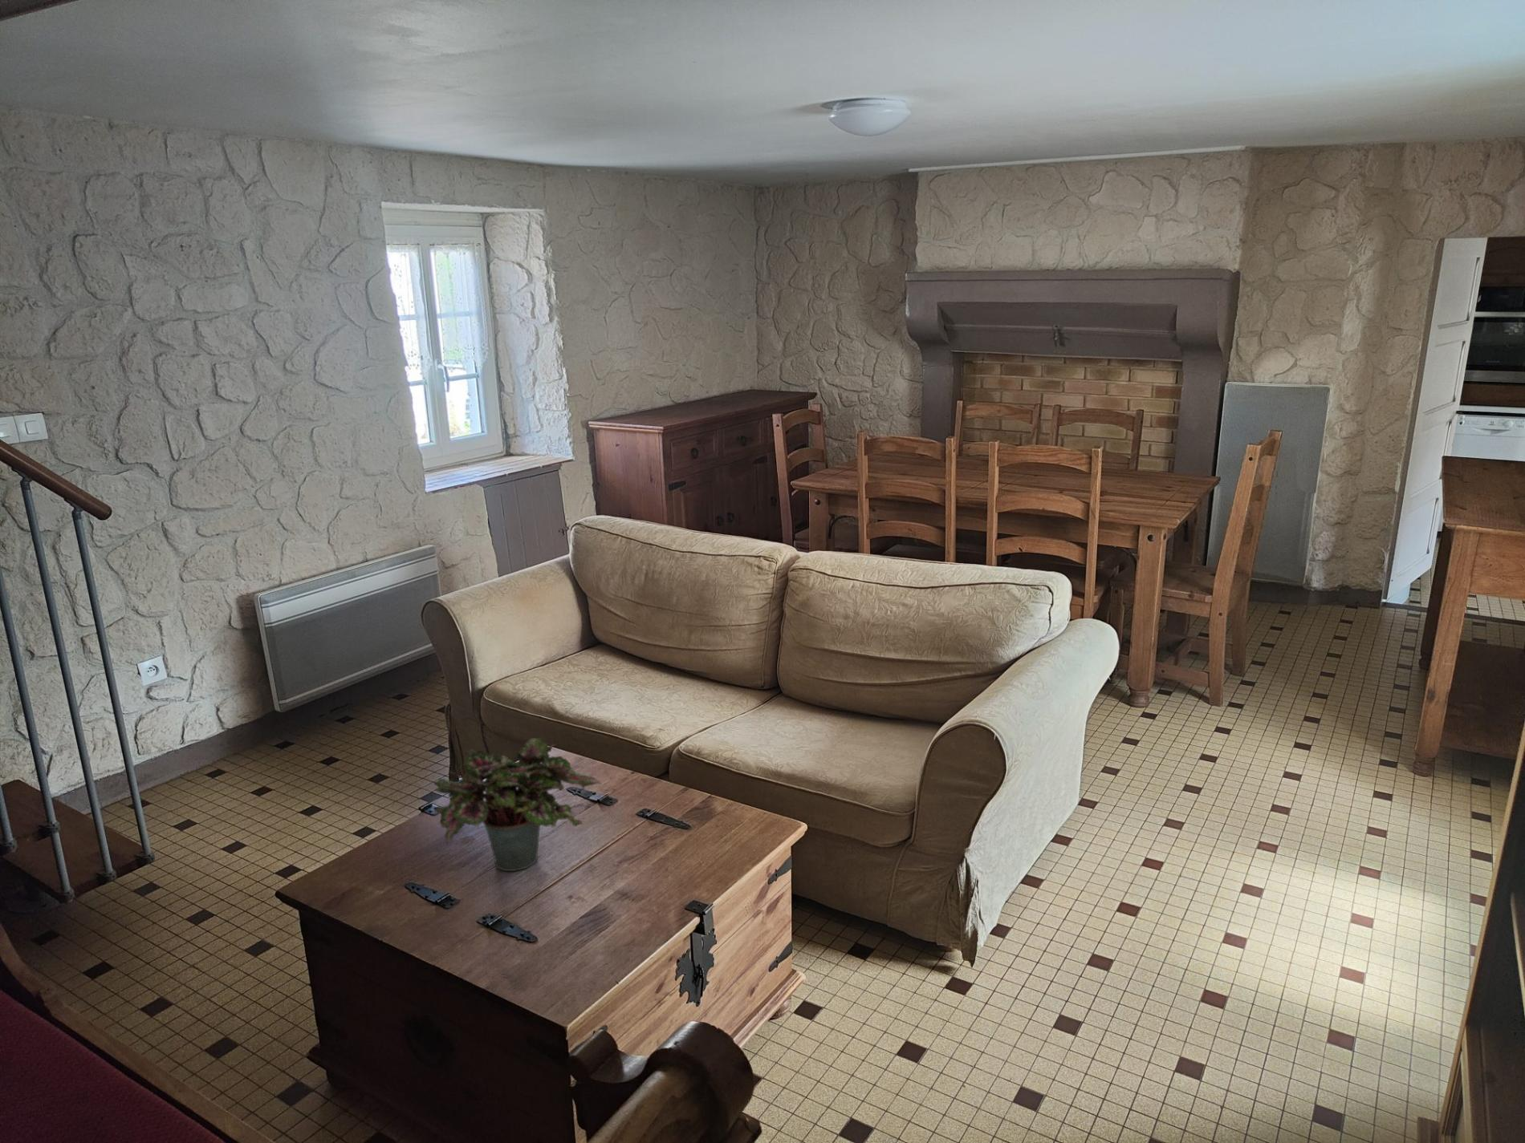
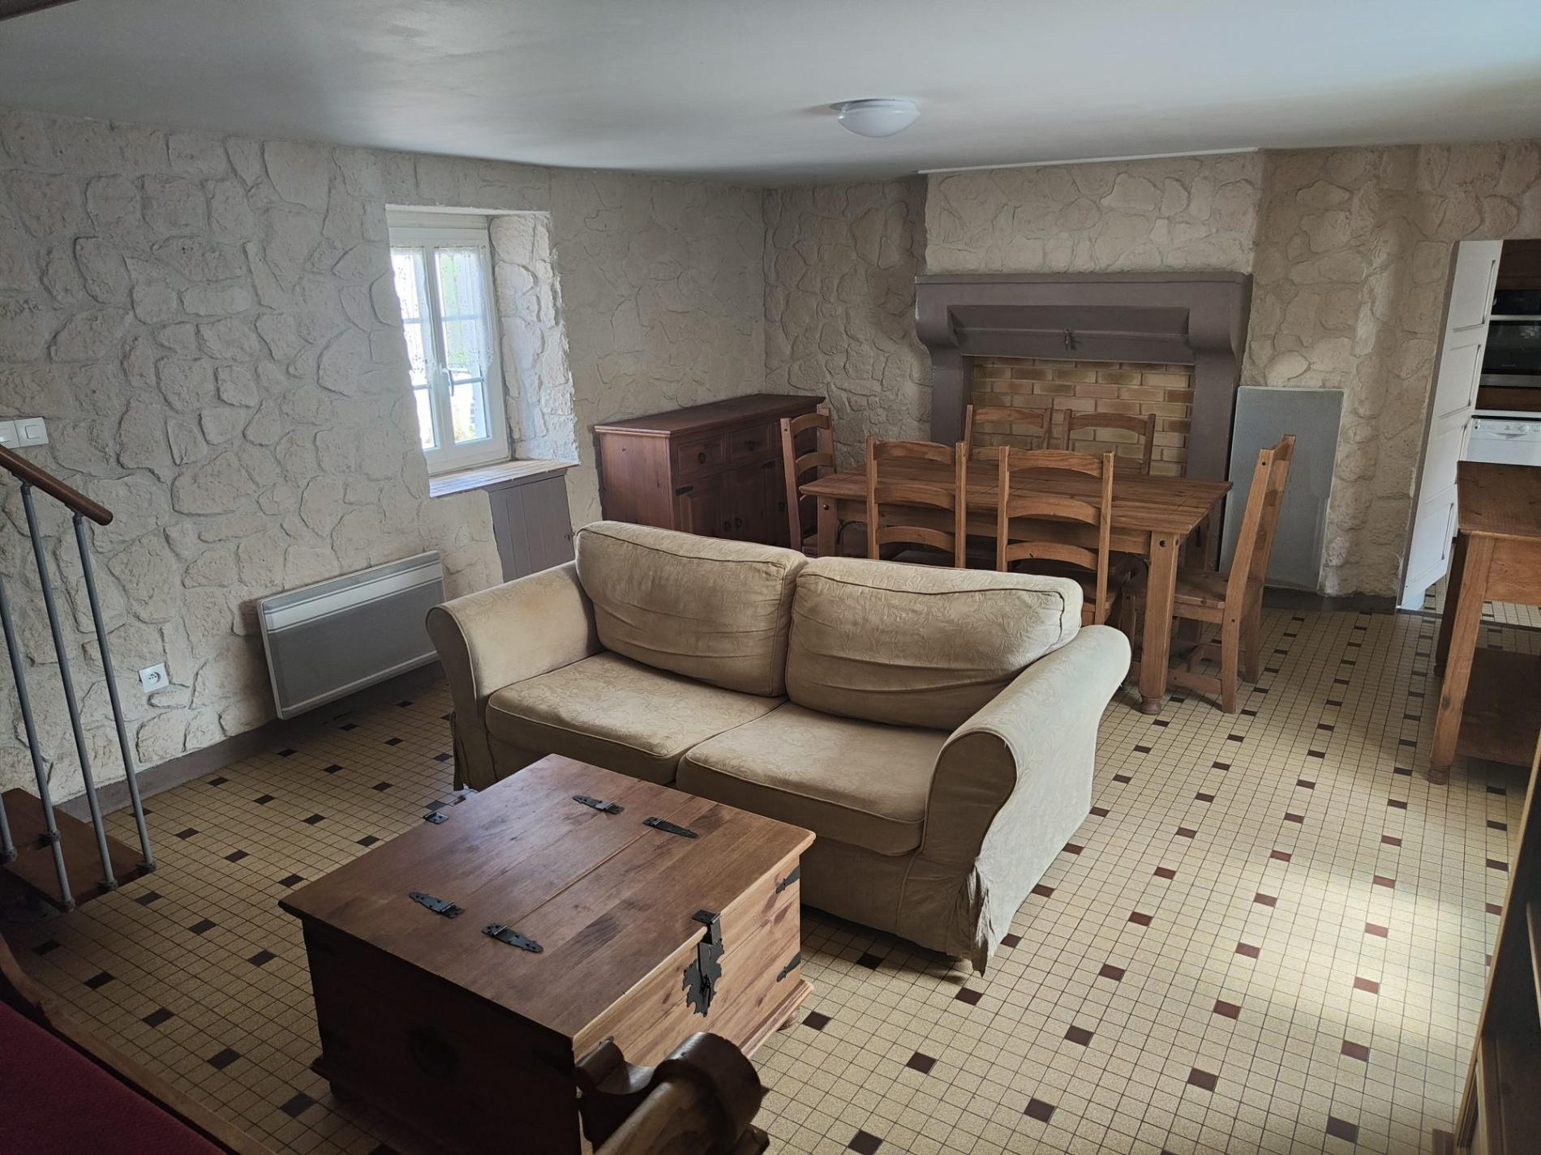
- potted plant (514, 808)
